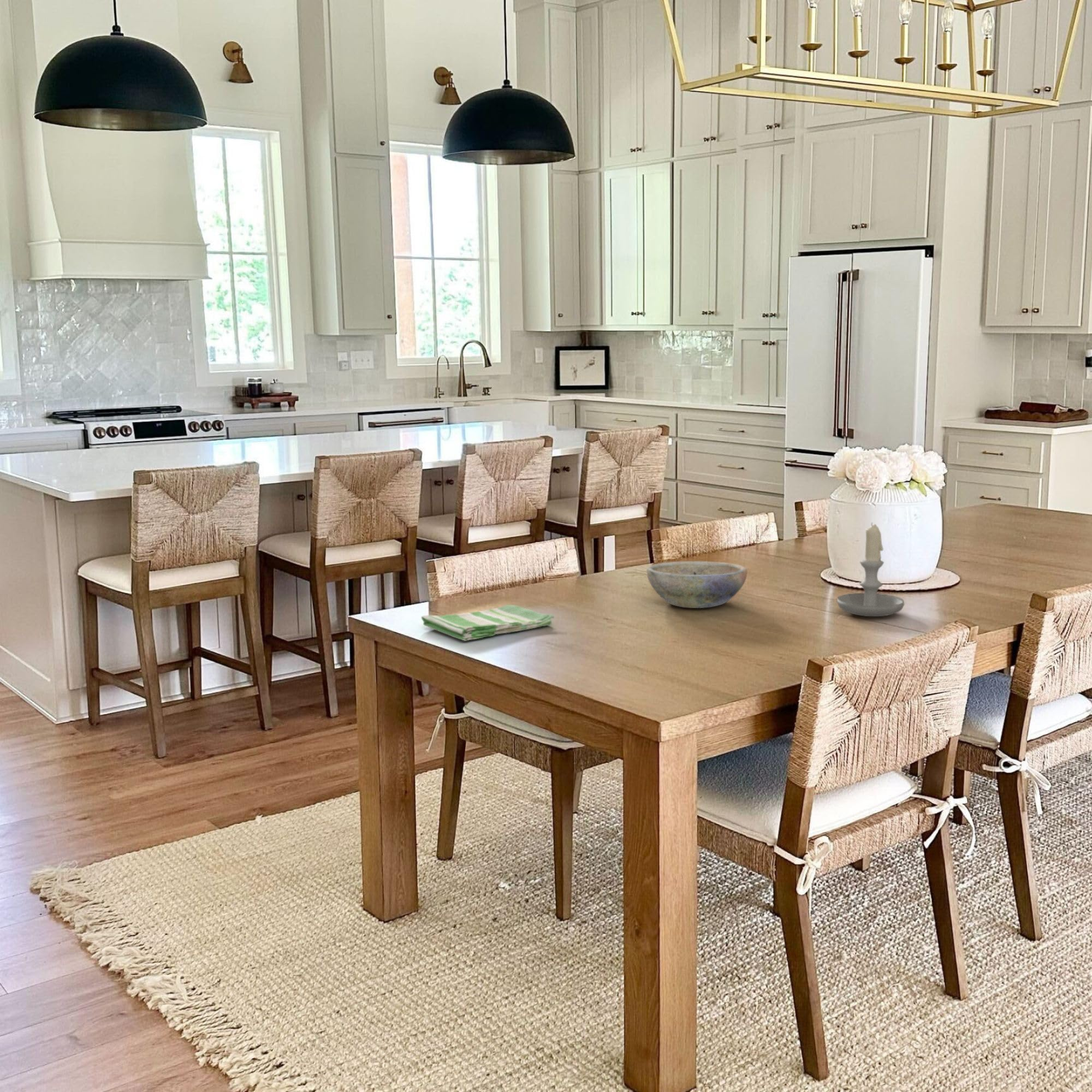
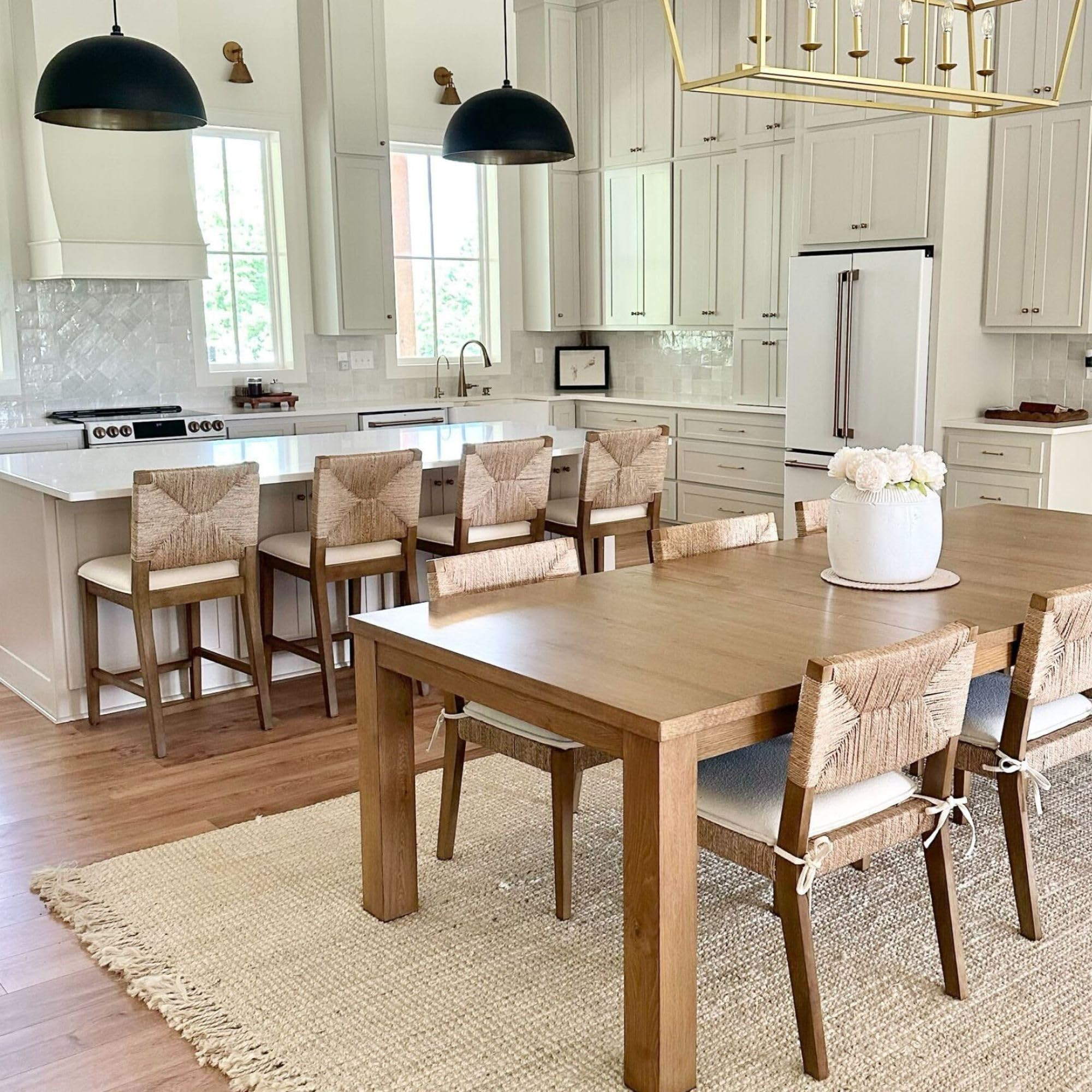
- bowl (696, 584)
- candle (871, 568)
- dish towel (487, 620)
